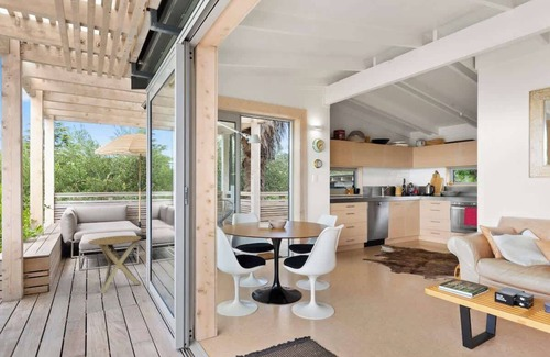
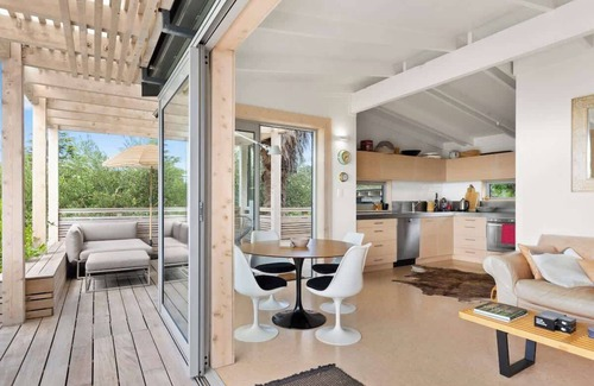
- side table (116, 263)
